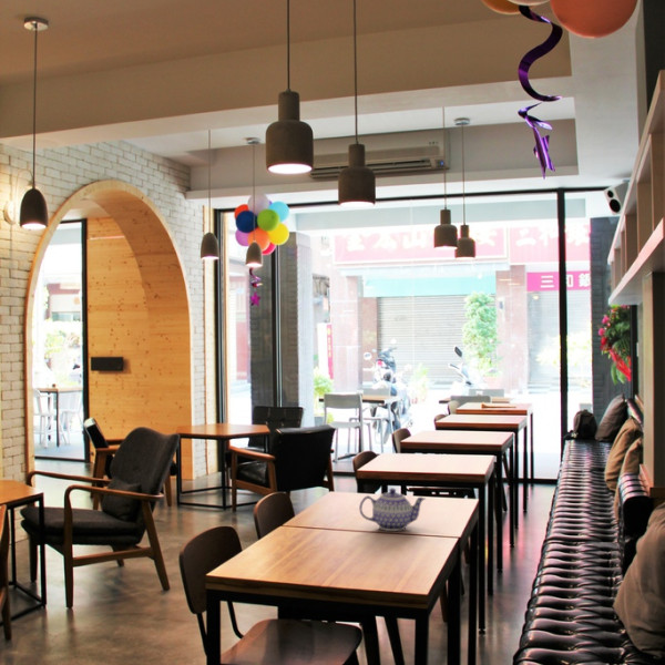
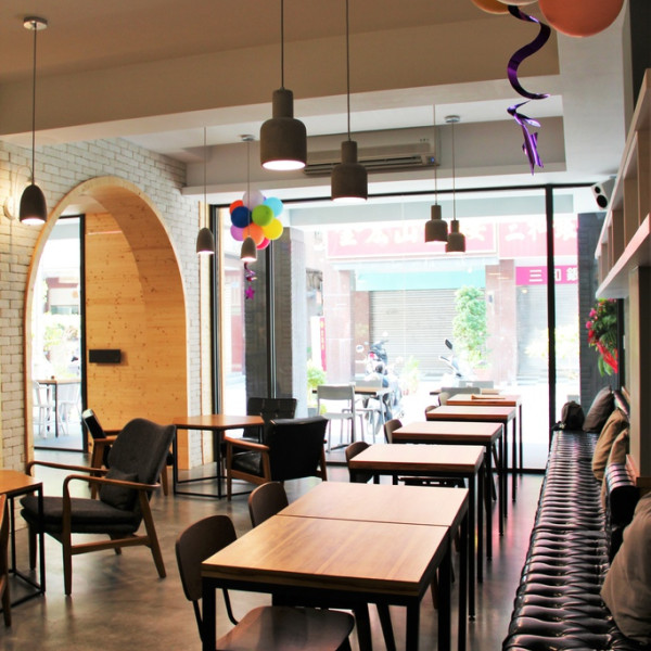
- teapot (392, 508)
